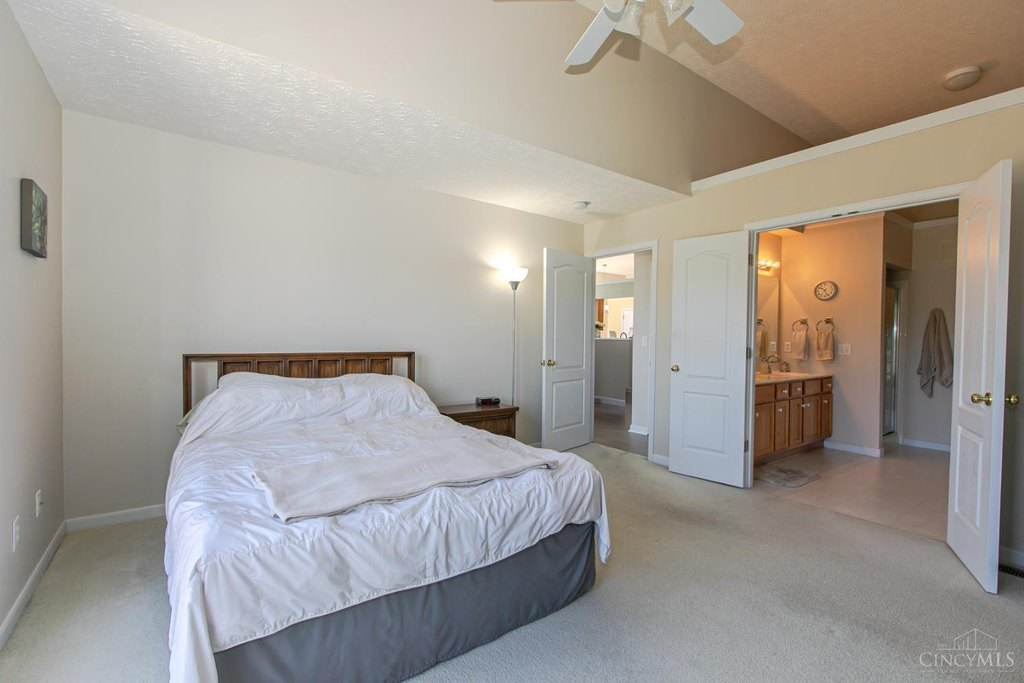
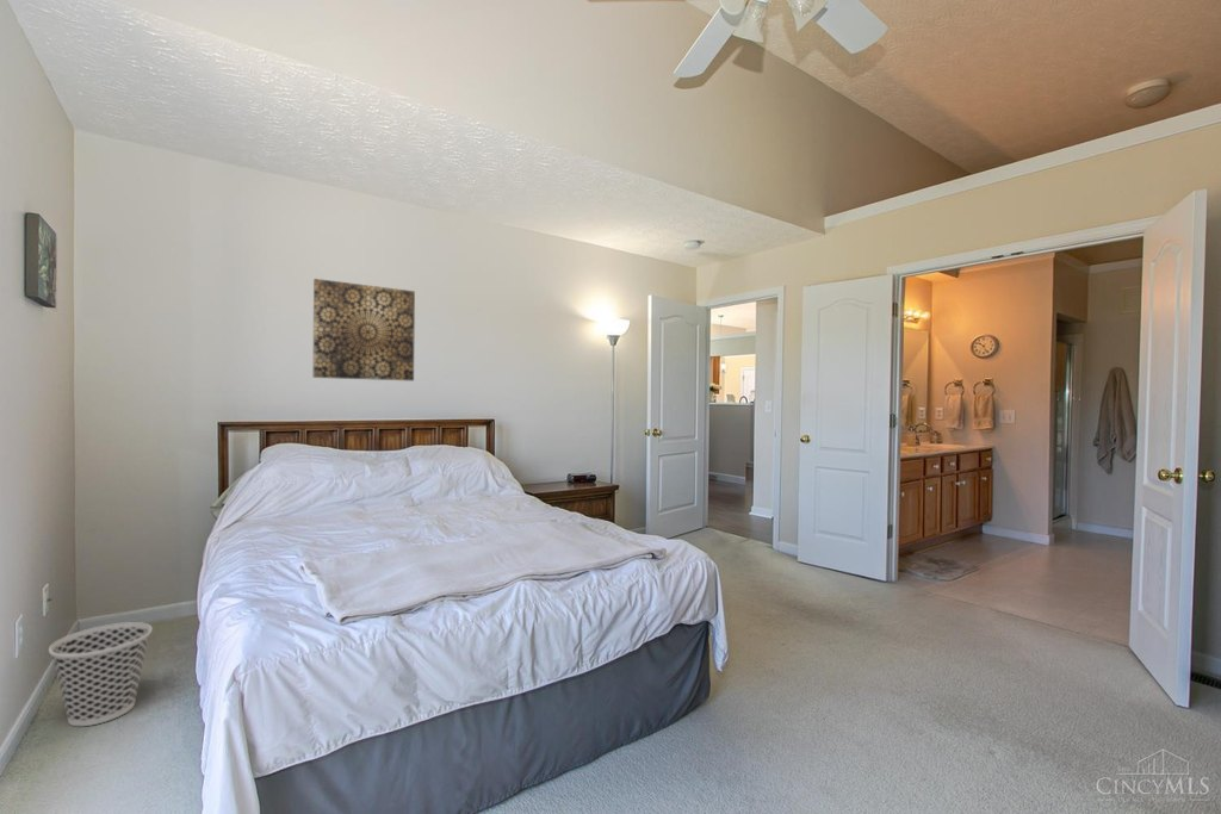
+ wall art (366, 331)
+ wastebasket (103, 675)
